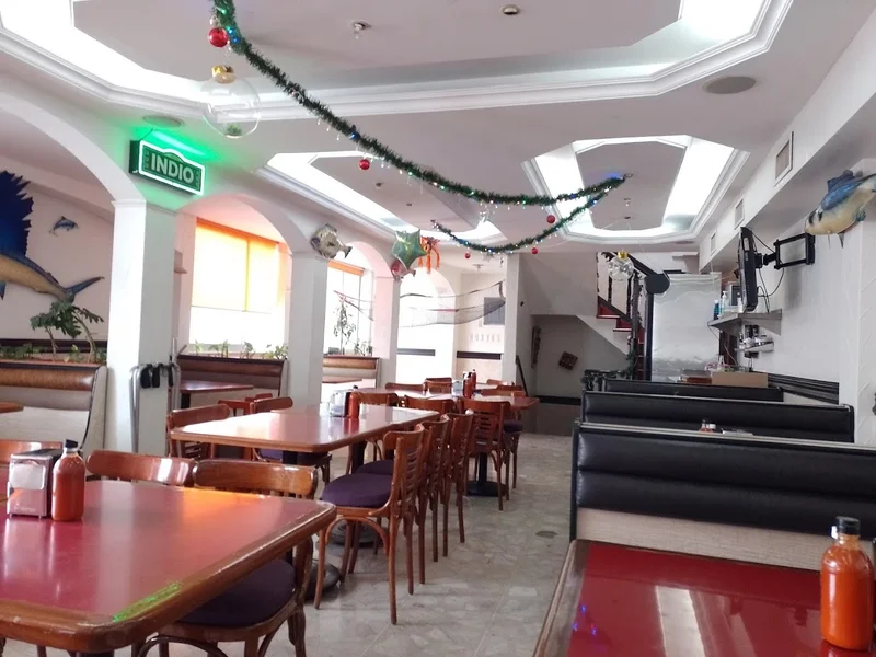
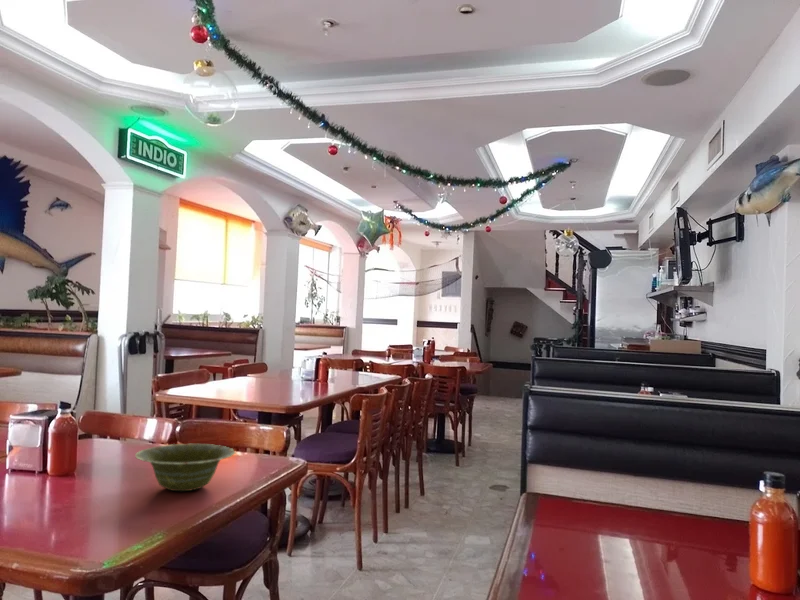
+ dish (185, 470)
